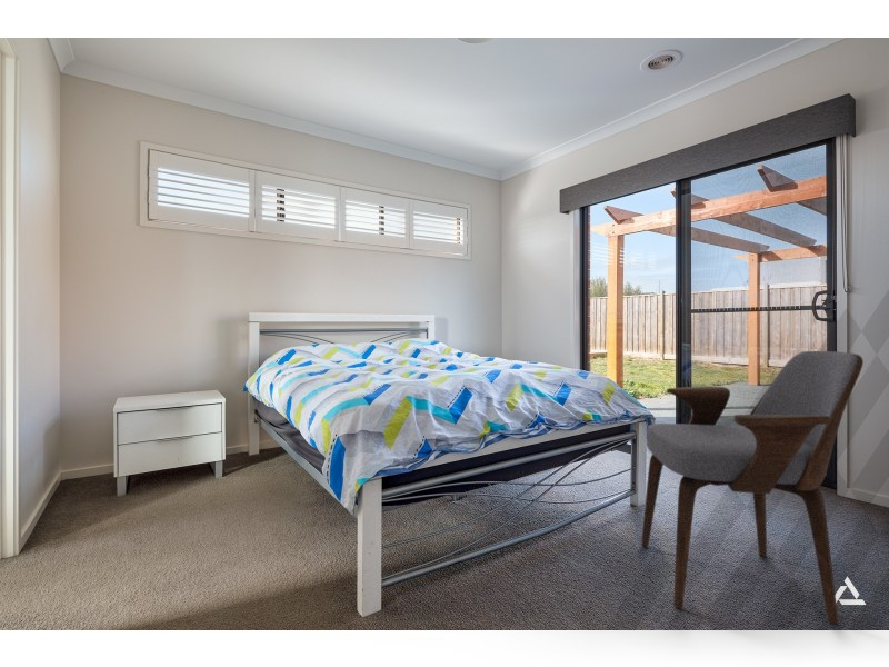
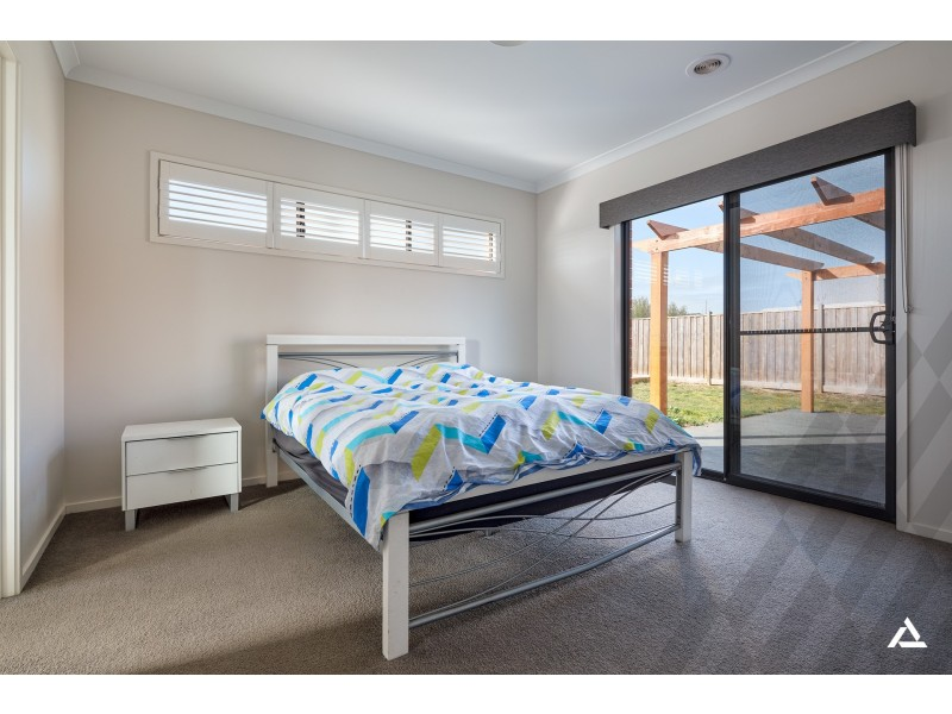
- armchair (743, 466)
